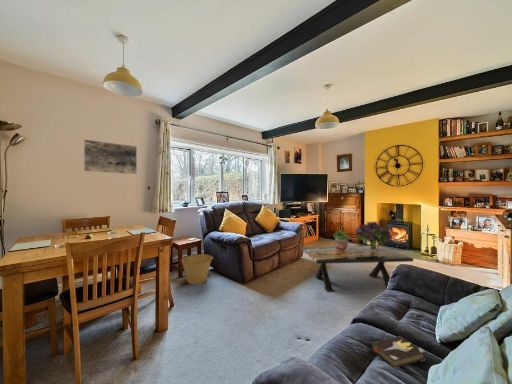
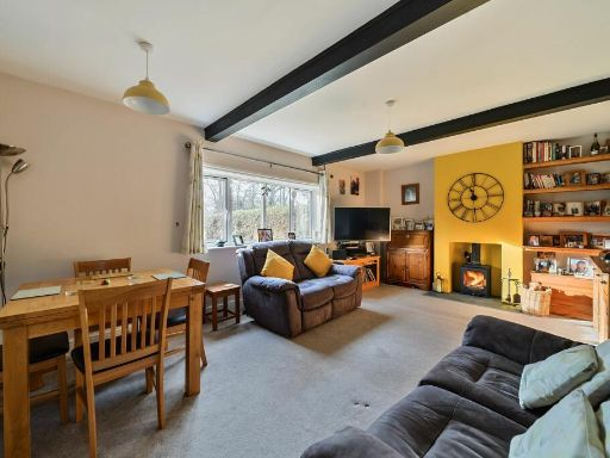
- coffee table (352, 262)
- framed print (112, 158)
- potted plant (341, 240)
- basket (197, 269)
- bouquet (373, 235)
- hardback book (397, 349)
